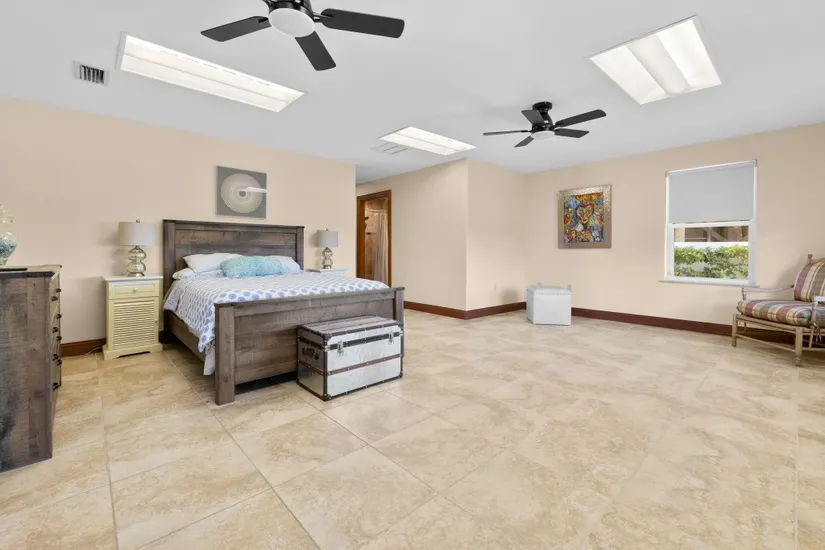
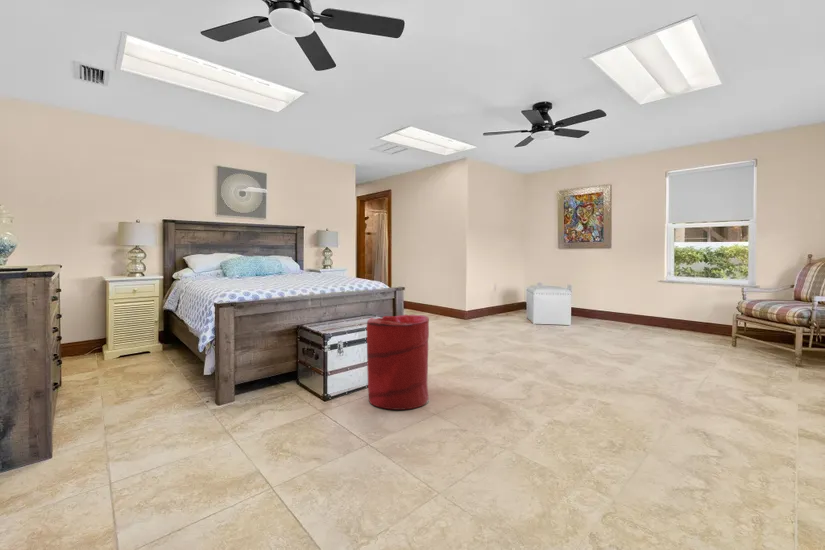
+ laundry hamper (397, 356)
